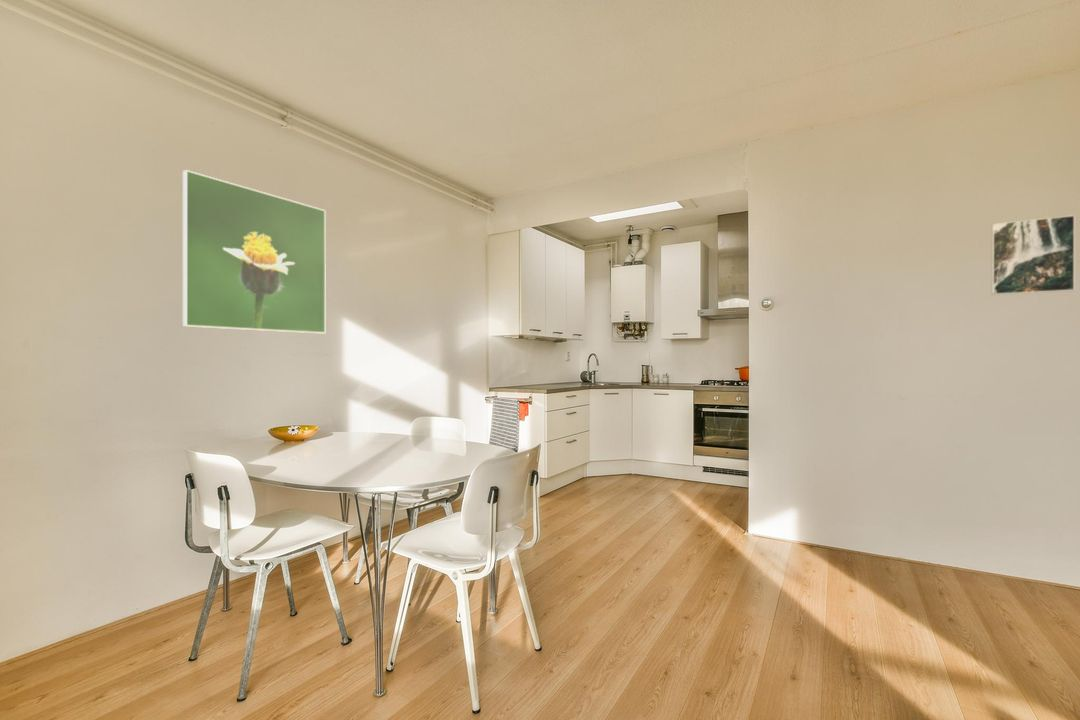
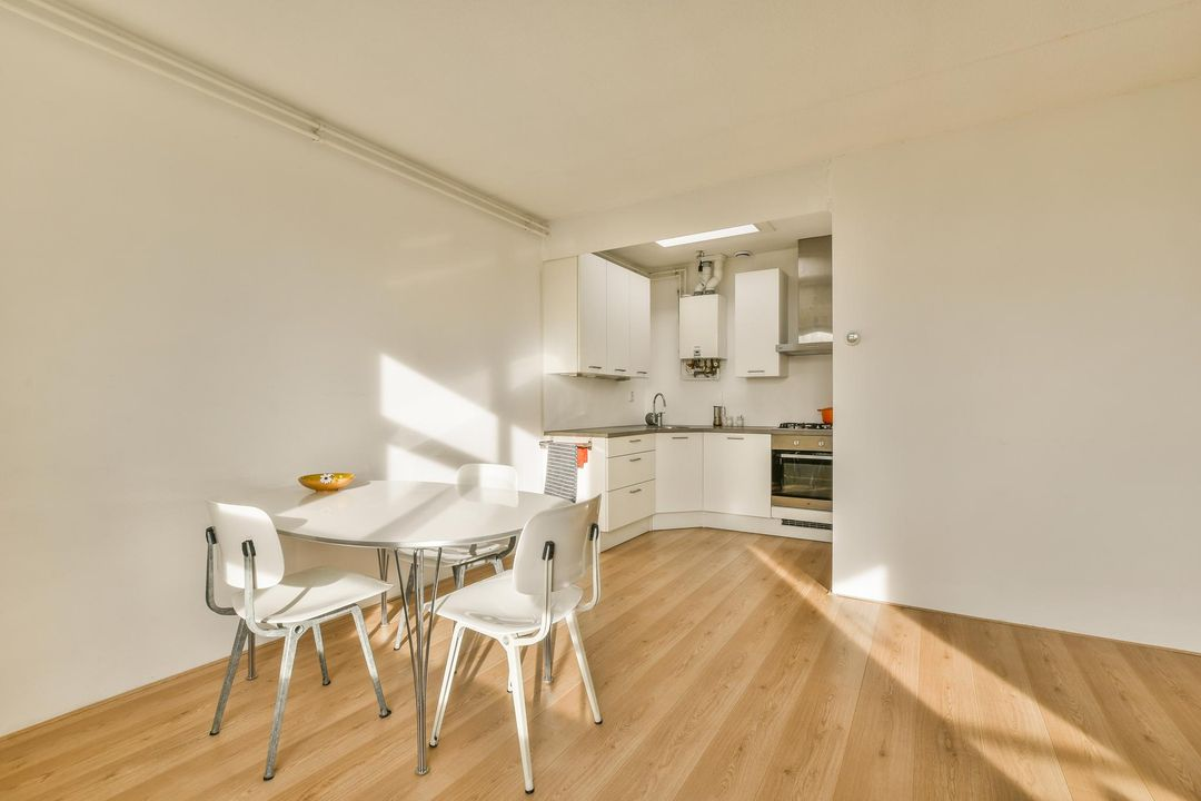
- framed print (1031, 256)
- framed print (262, 261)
